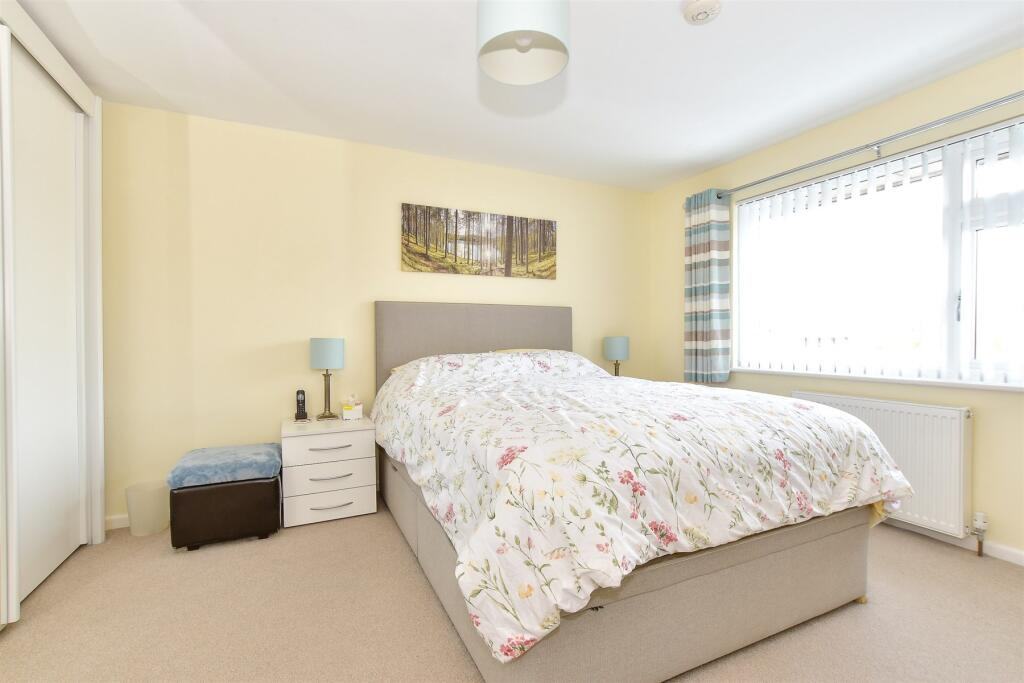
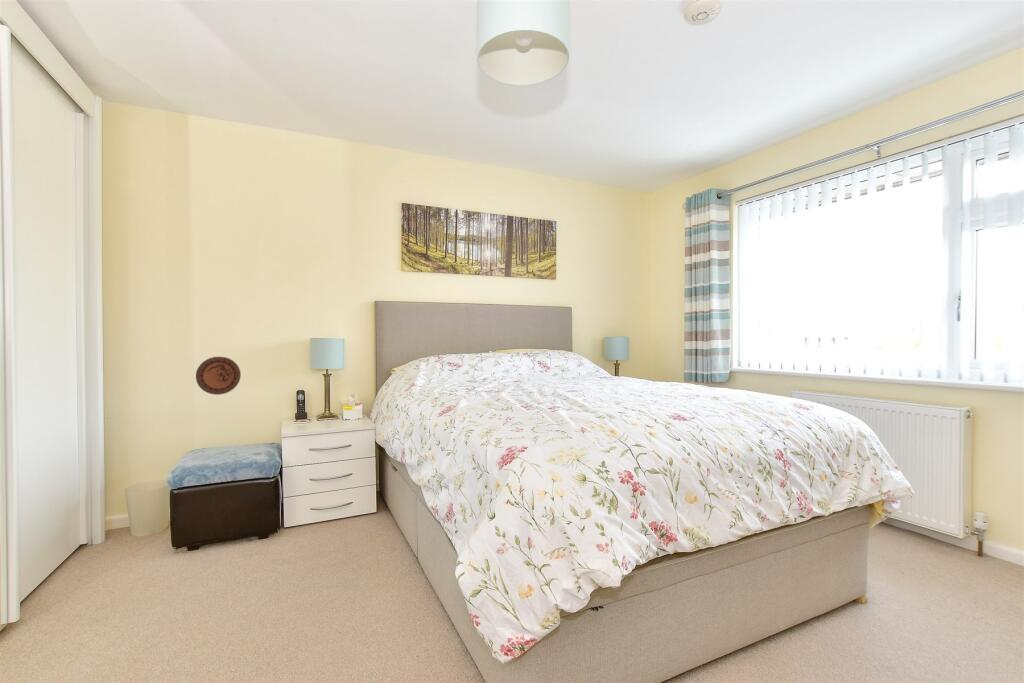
+ decorative plate (218, 375)
